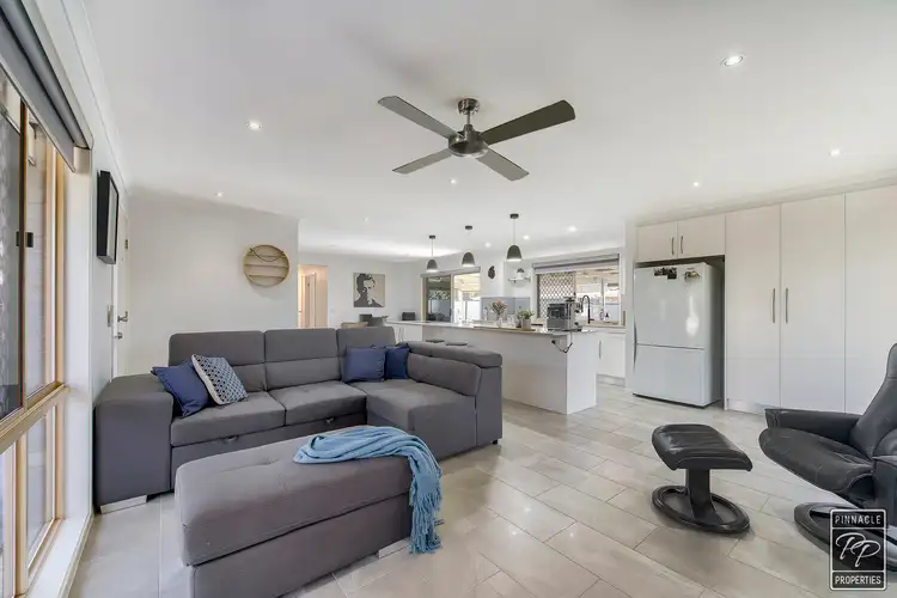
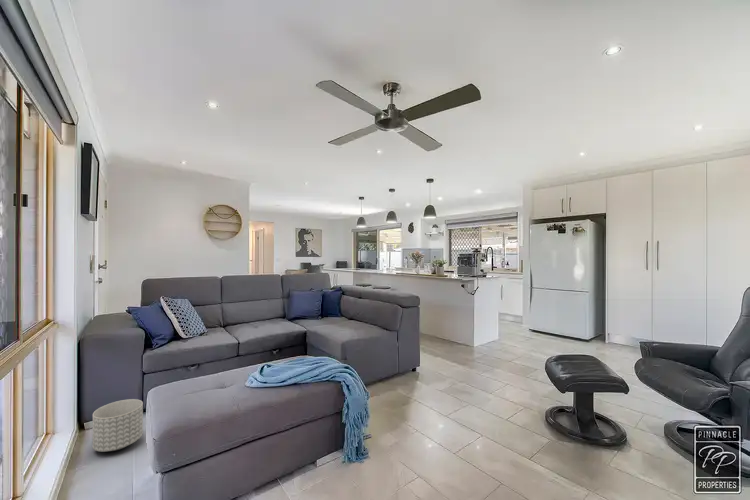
+ planter (118, 426)
